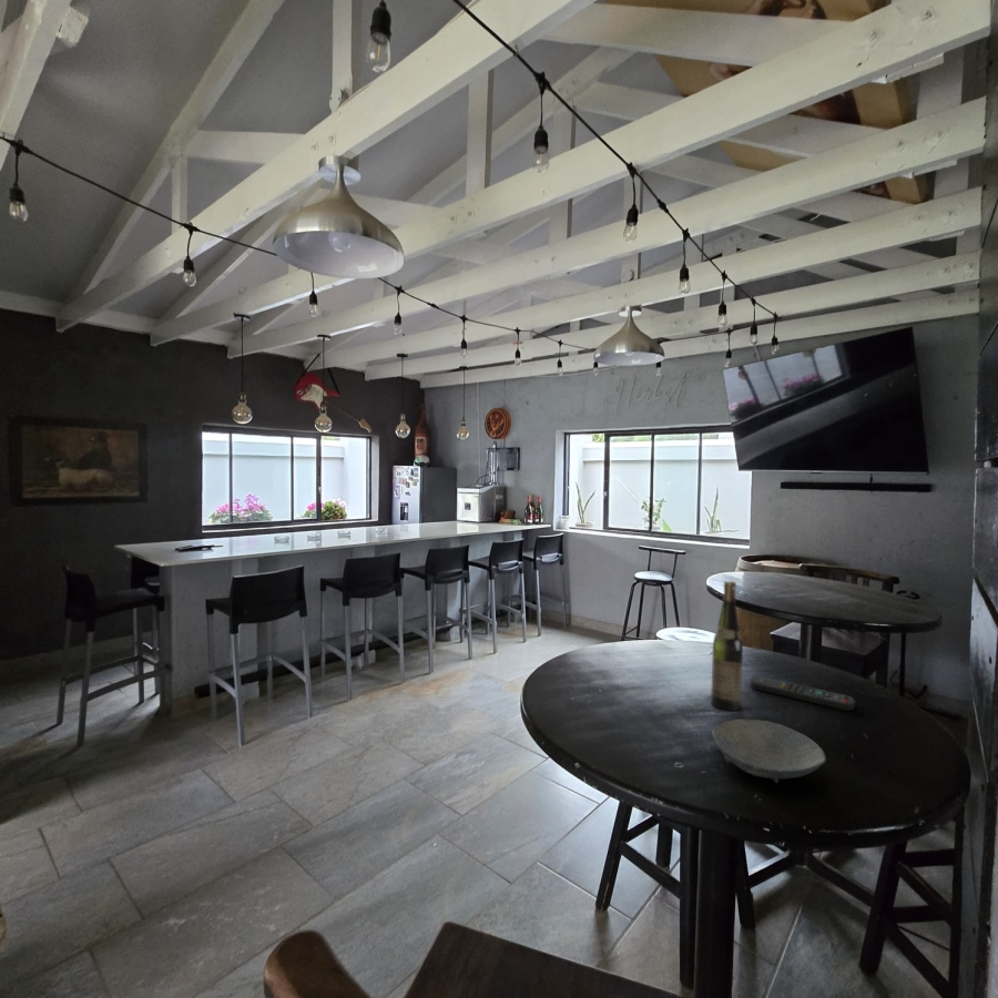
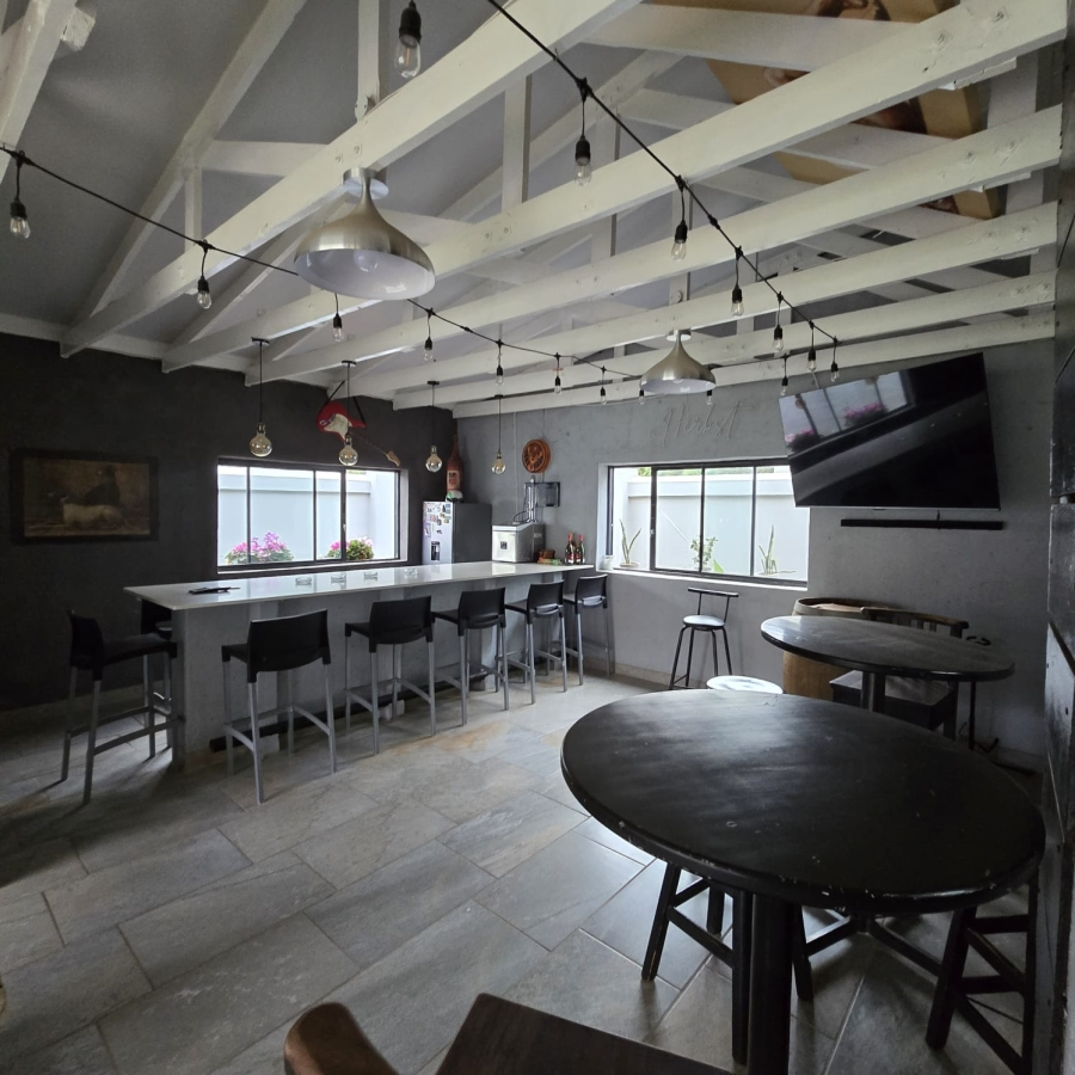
- bowl (765, 753)
- wine bottle (727, 643)
- remote control (800, 691)
